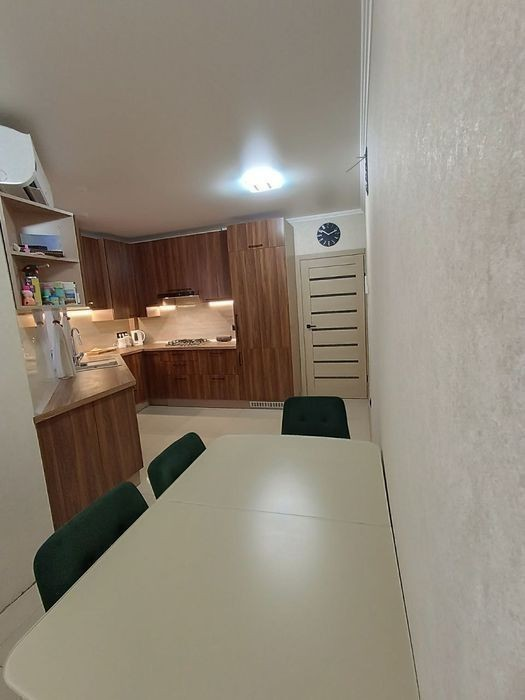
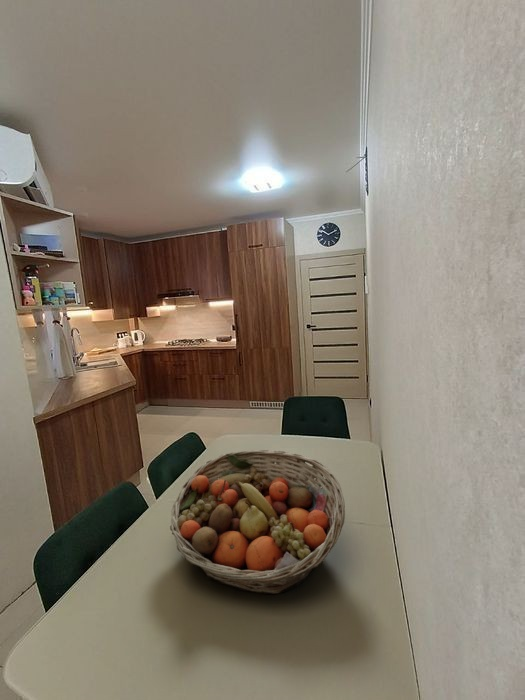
+ fruit basket (255, 513)
